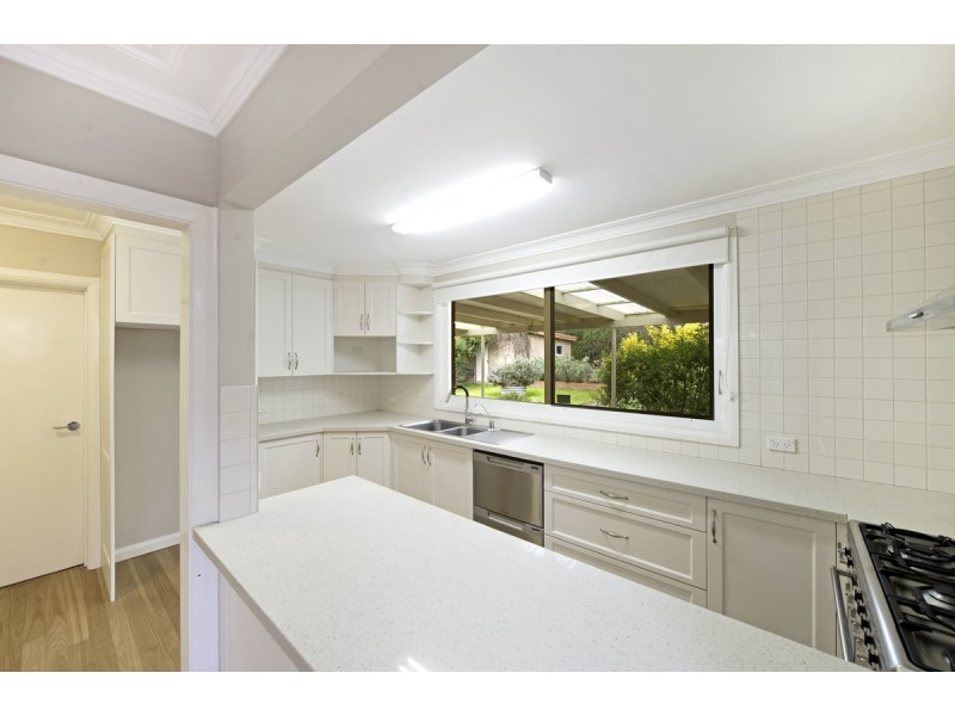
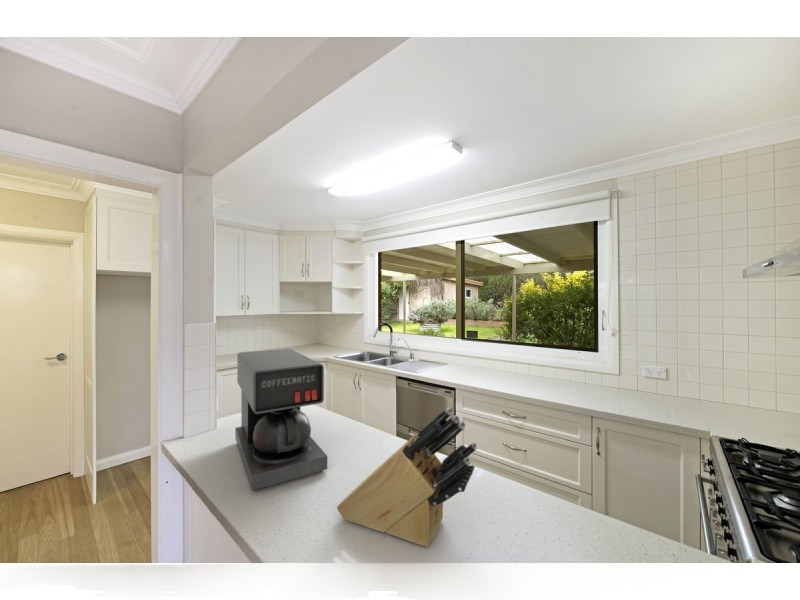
+ coffee maker (276, 406)
+ knife block (405, 465)
